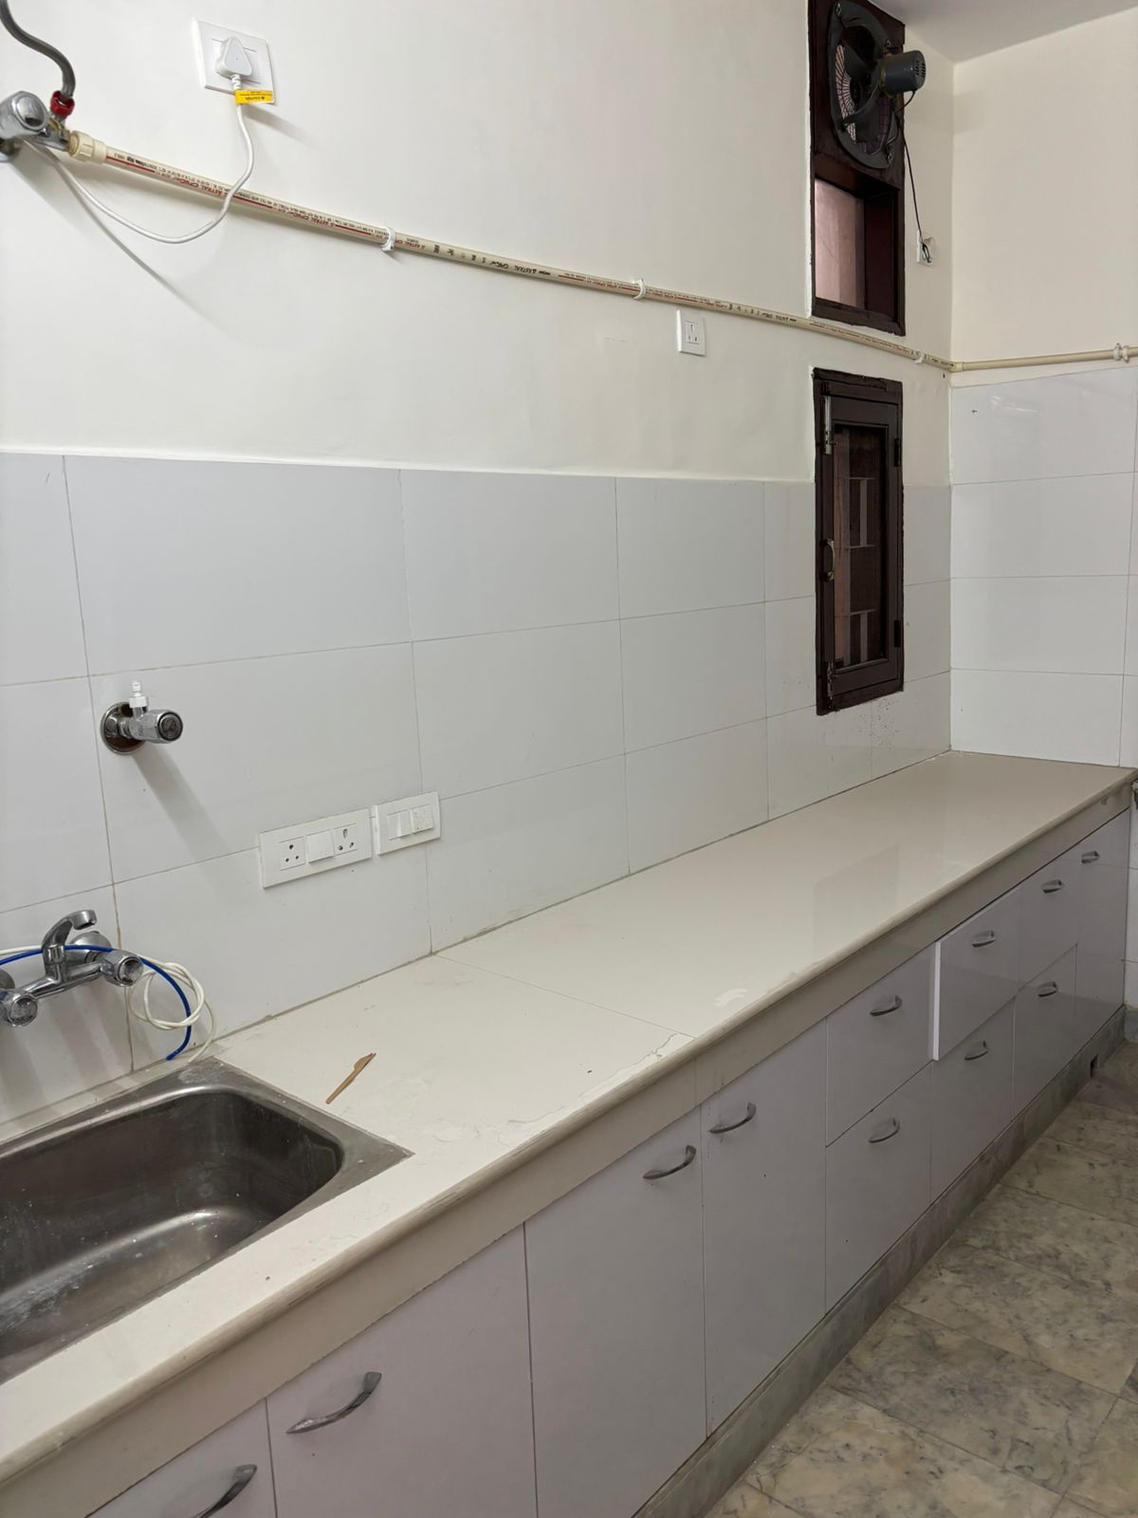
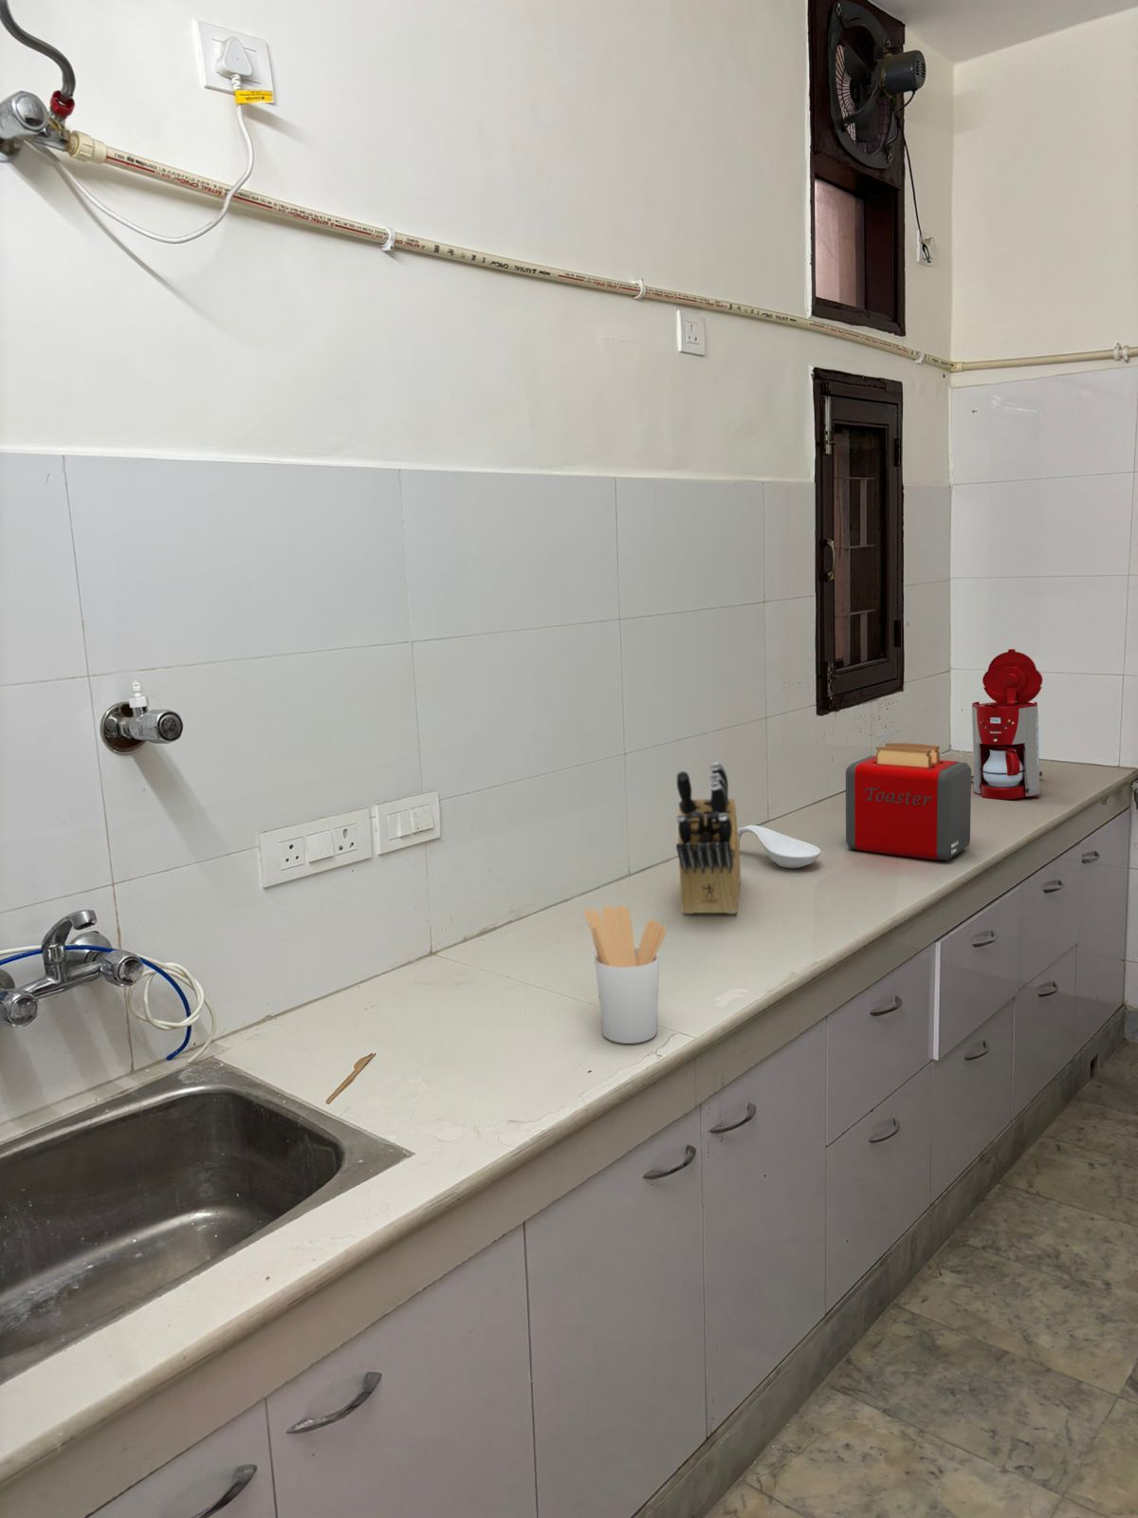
+ coffee maker (1004, 718)
+ knife block (709, 828)
+ toaster (906, 797)
+ spoon rest (771, 845)
+ utensil holder (622, 969)
